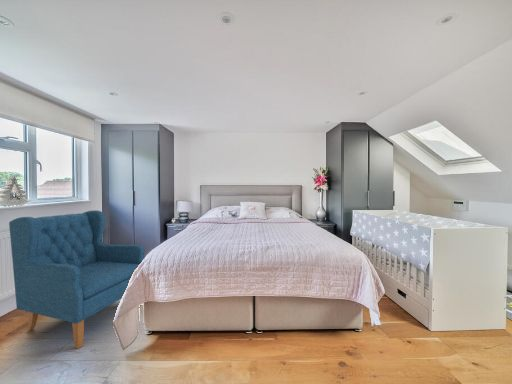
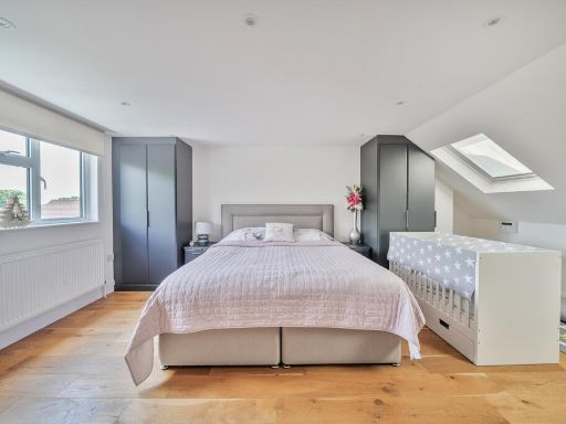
- chair (83, 265)
